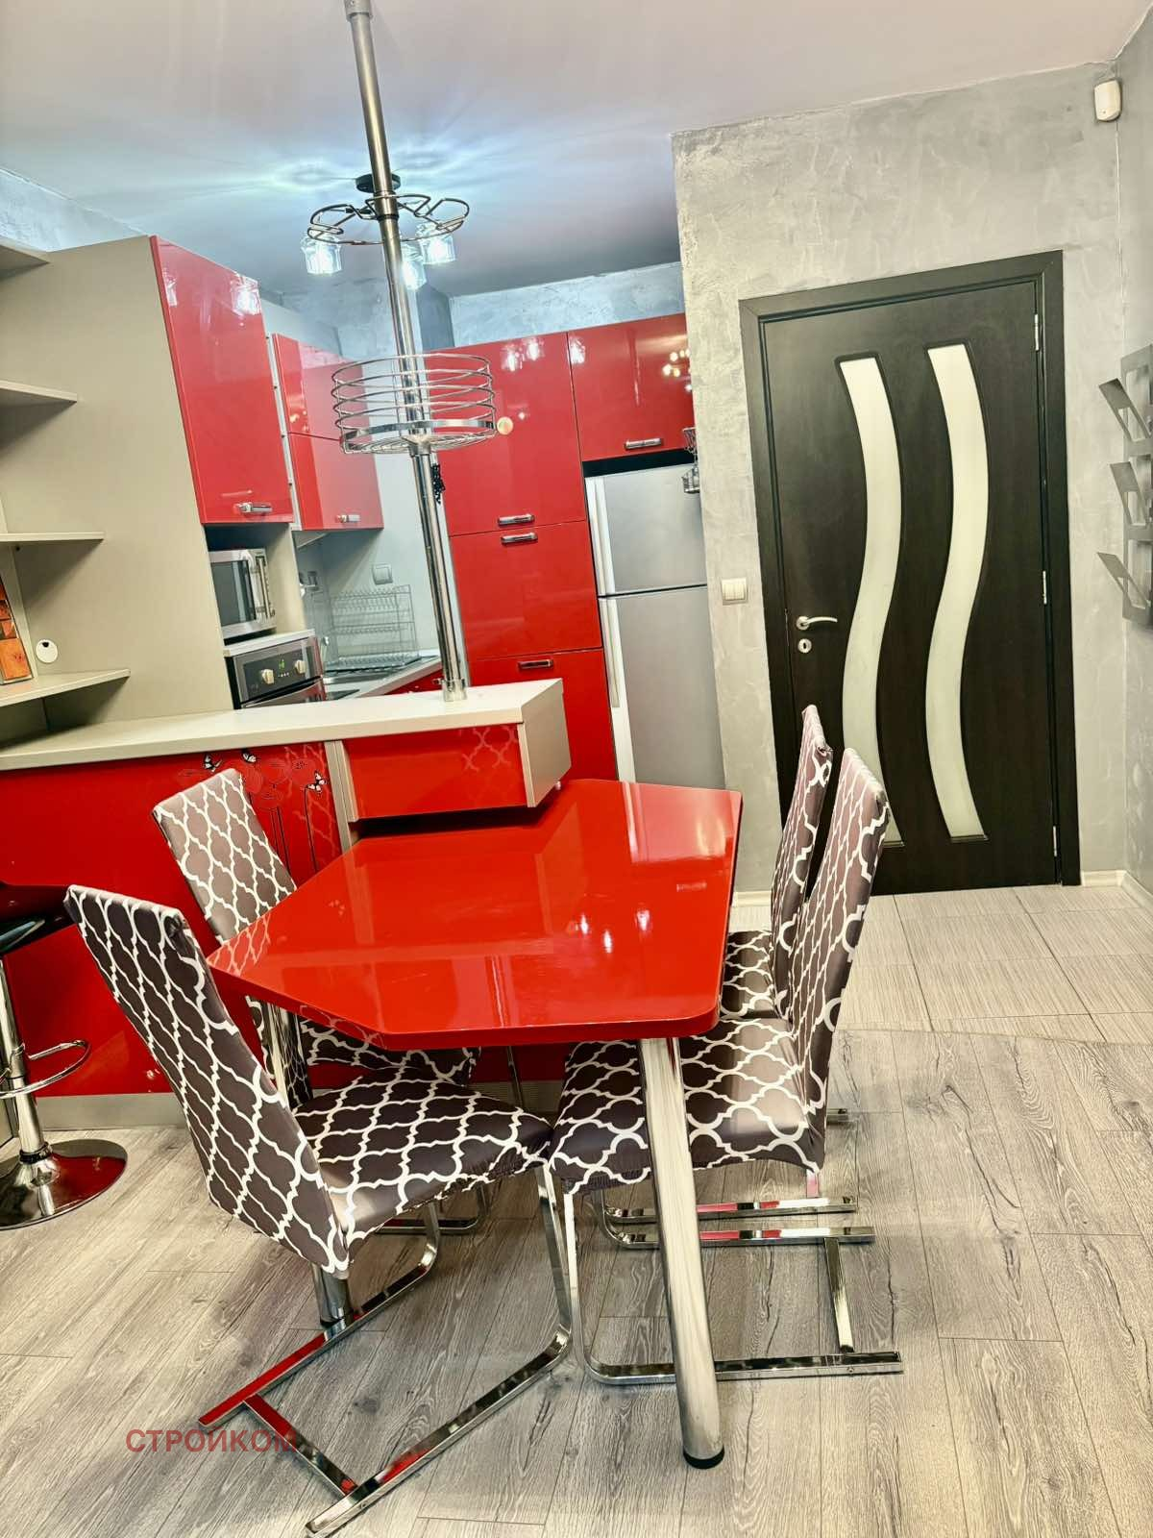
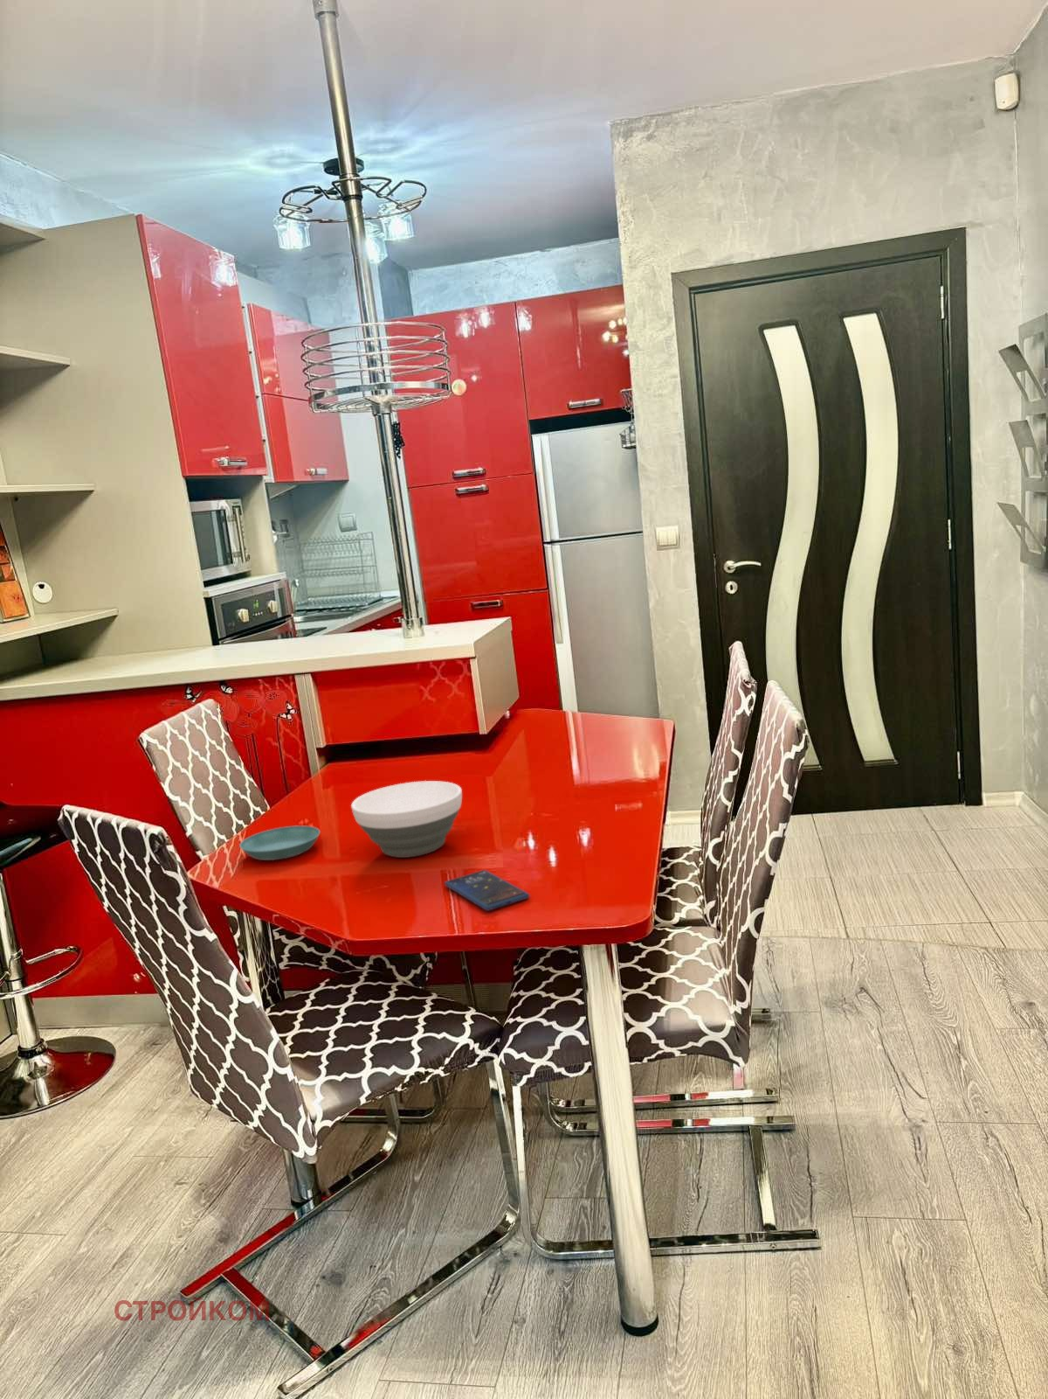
+ bowl (410, 822)
+ smartphone (485, 889)
+ saucer (281, 844)
